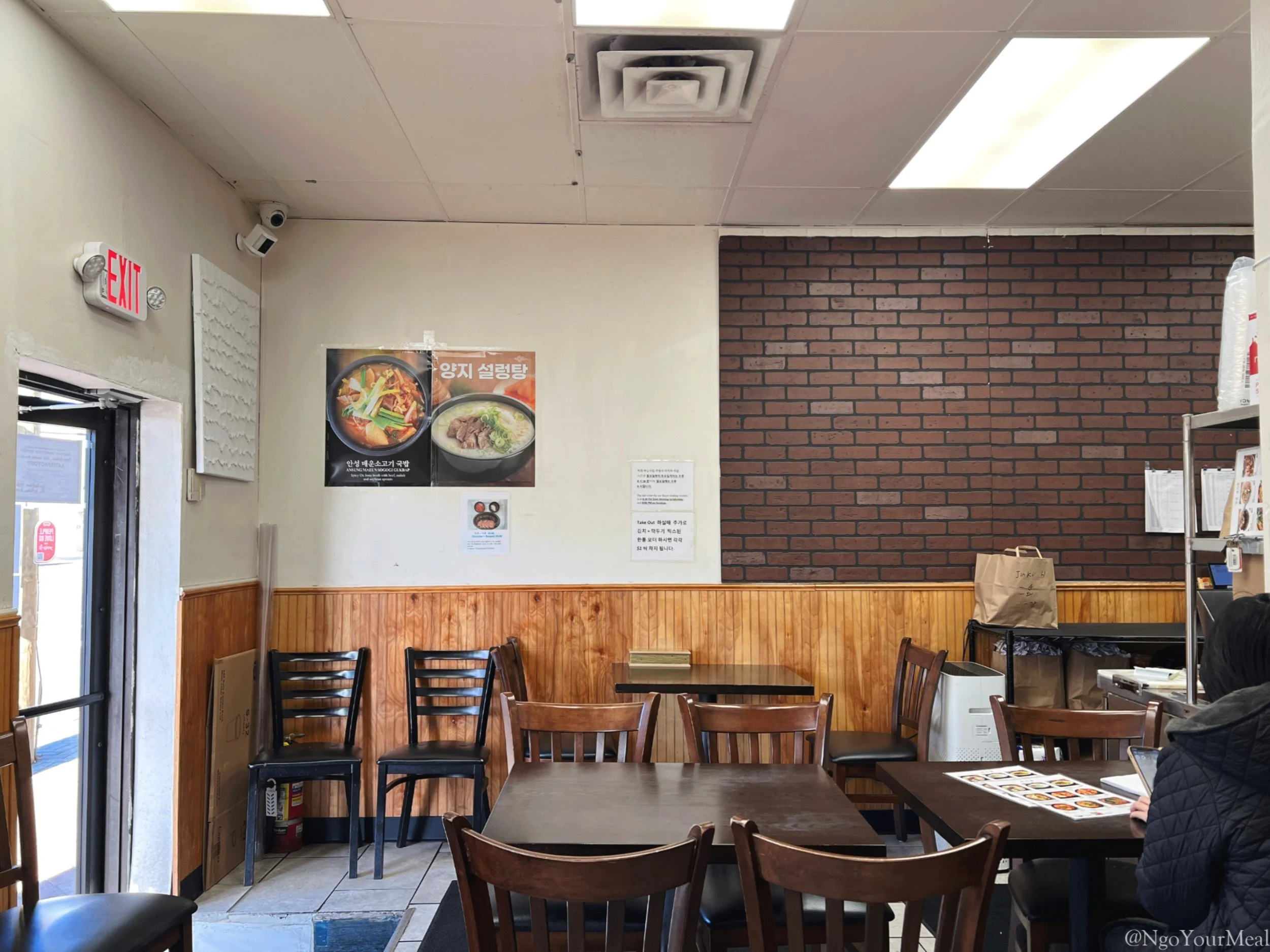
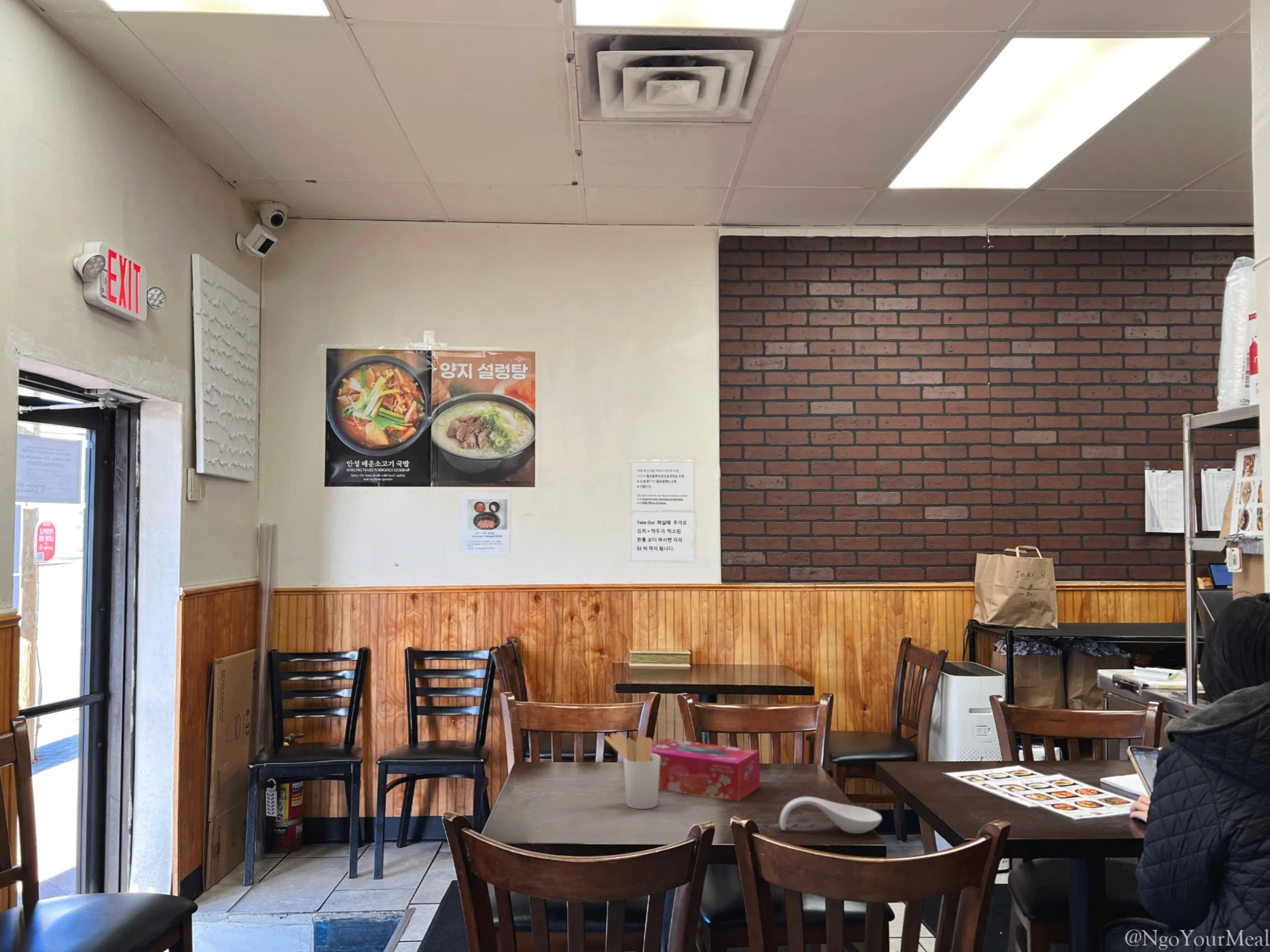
+ utensil holder (632, 768)
+ spoon rest (830, 814)
+ tissue box (701, 768)
